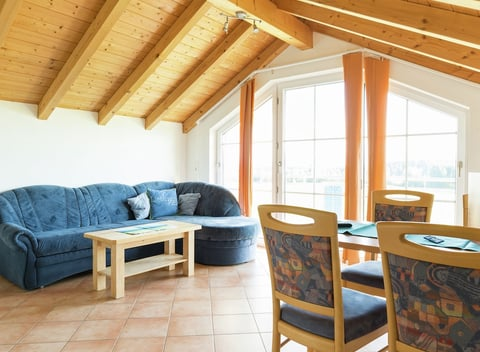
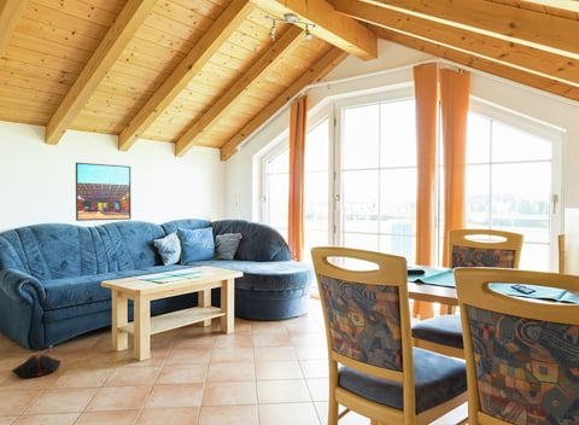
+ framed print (104, 192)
+ bag (36, 360)
